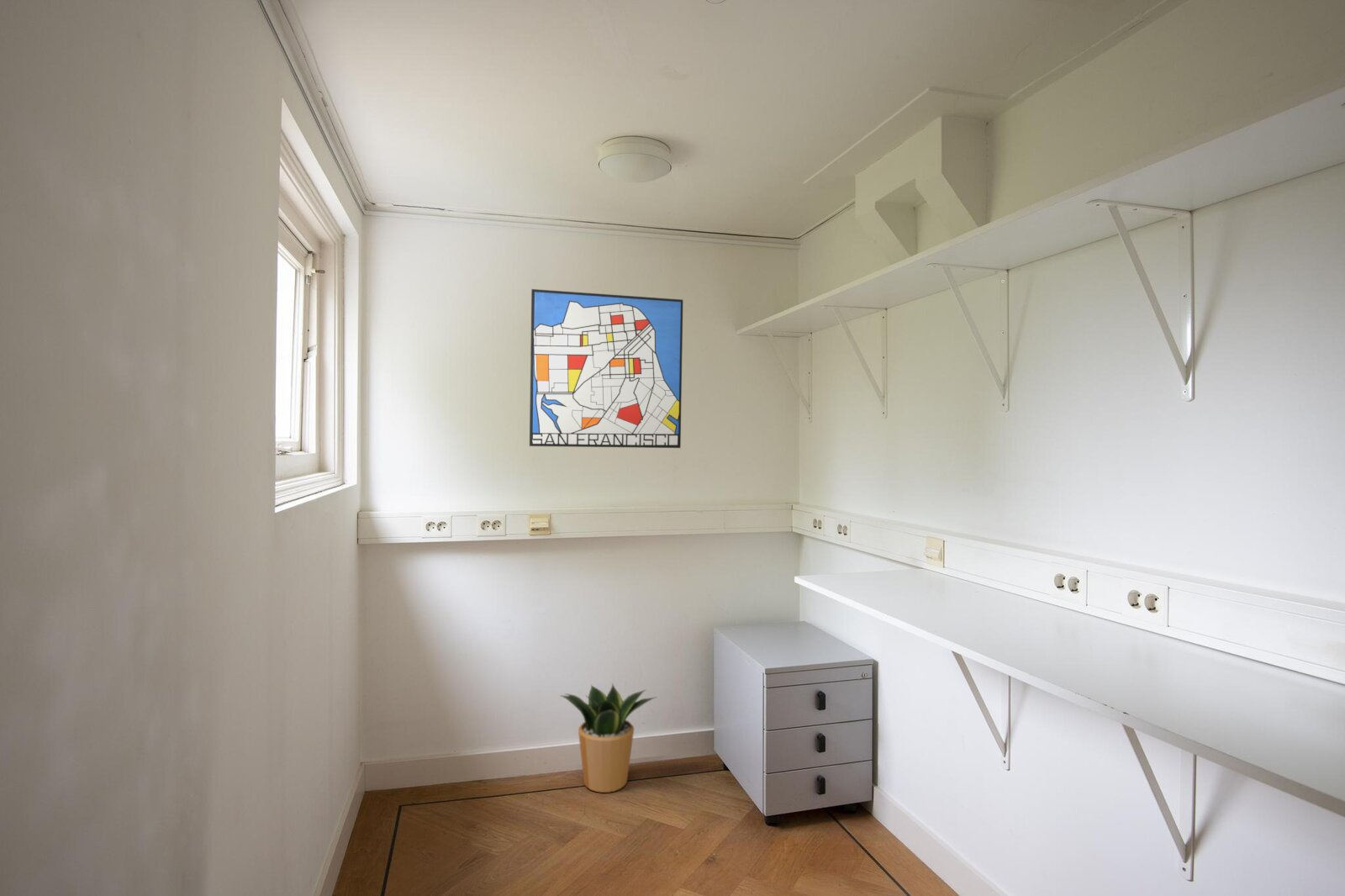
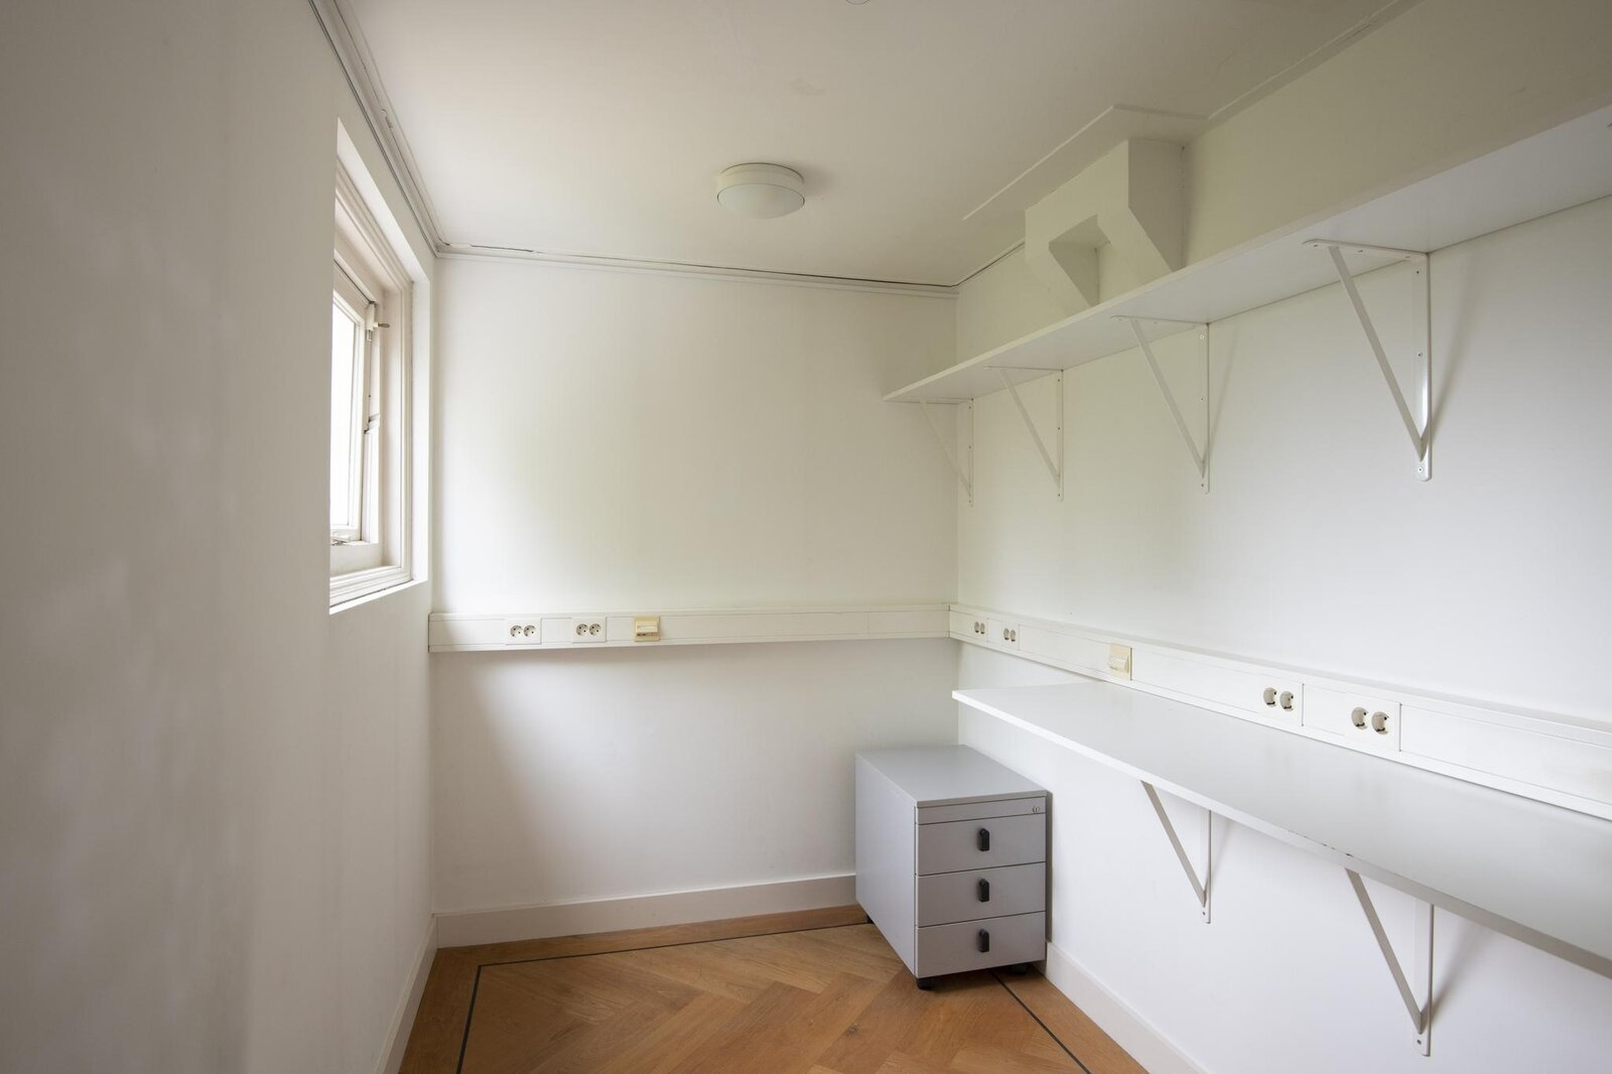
- potted plant (608, 736)
- wall art (608, 371)
